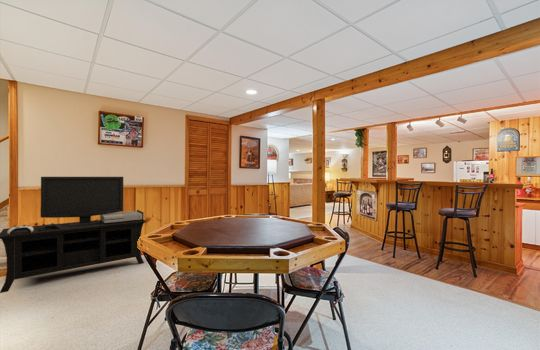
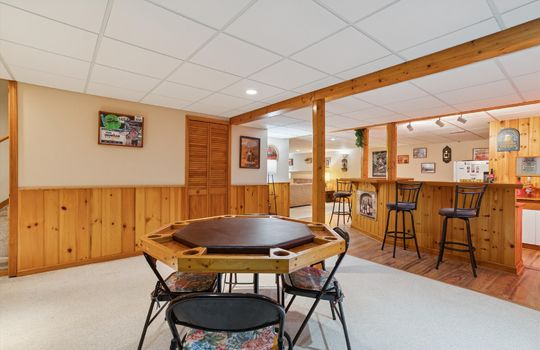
- media console (81, 224)
